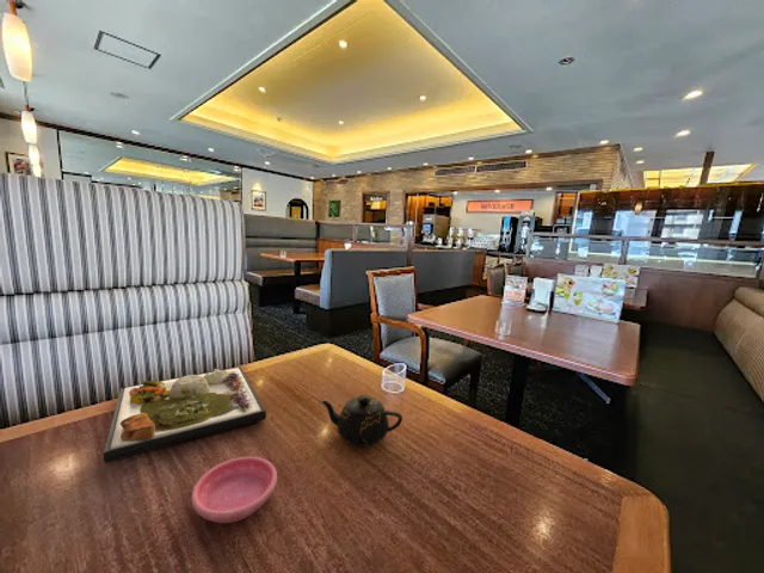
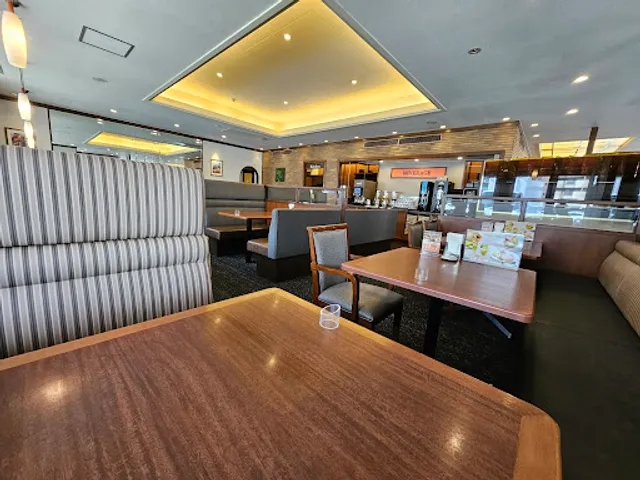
- dinner plate (190, 396)
- saucer (236, 489)
- teapot (361, 415)
